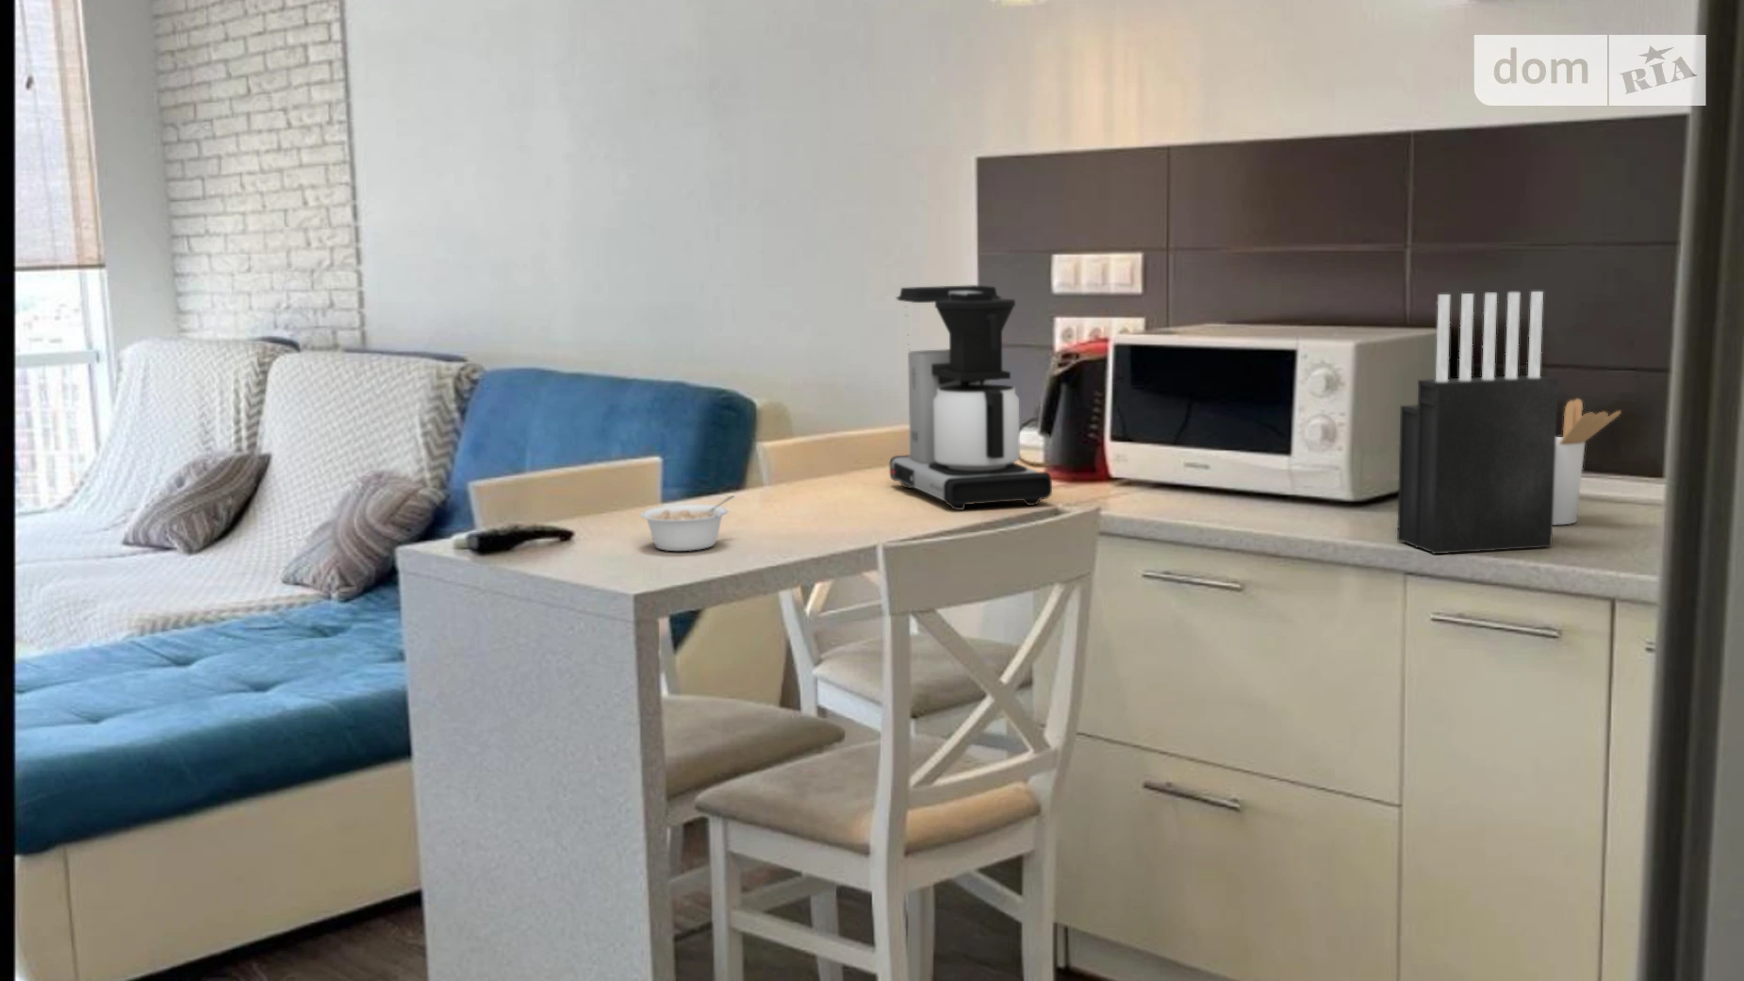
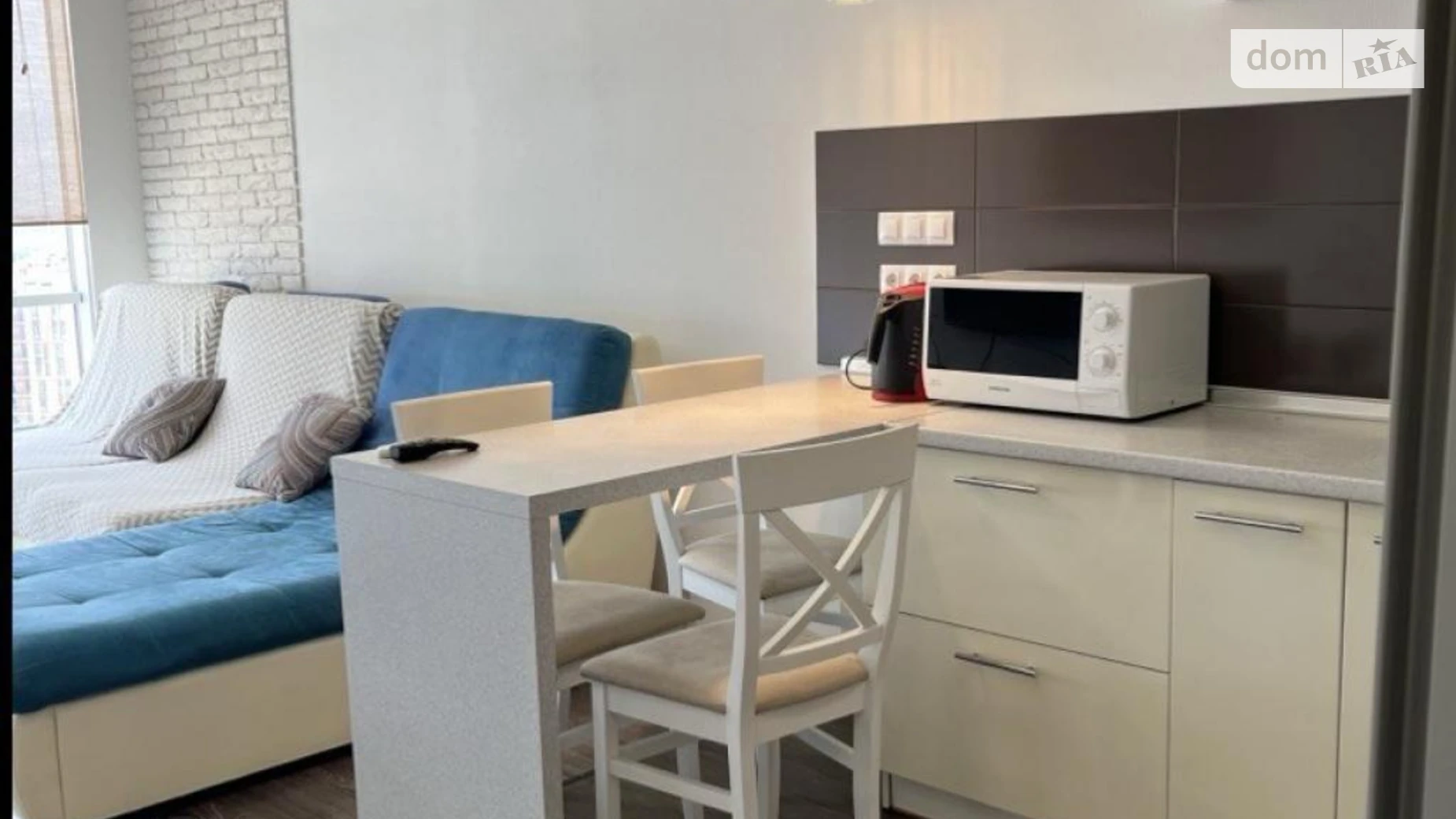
- knife block (1472, 418)
- coffee maker (967, 393)
- utensil holder (1564, 462)
- legume (685, 525)
